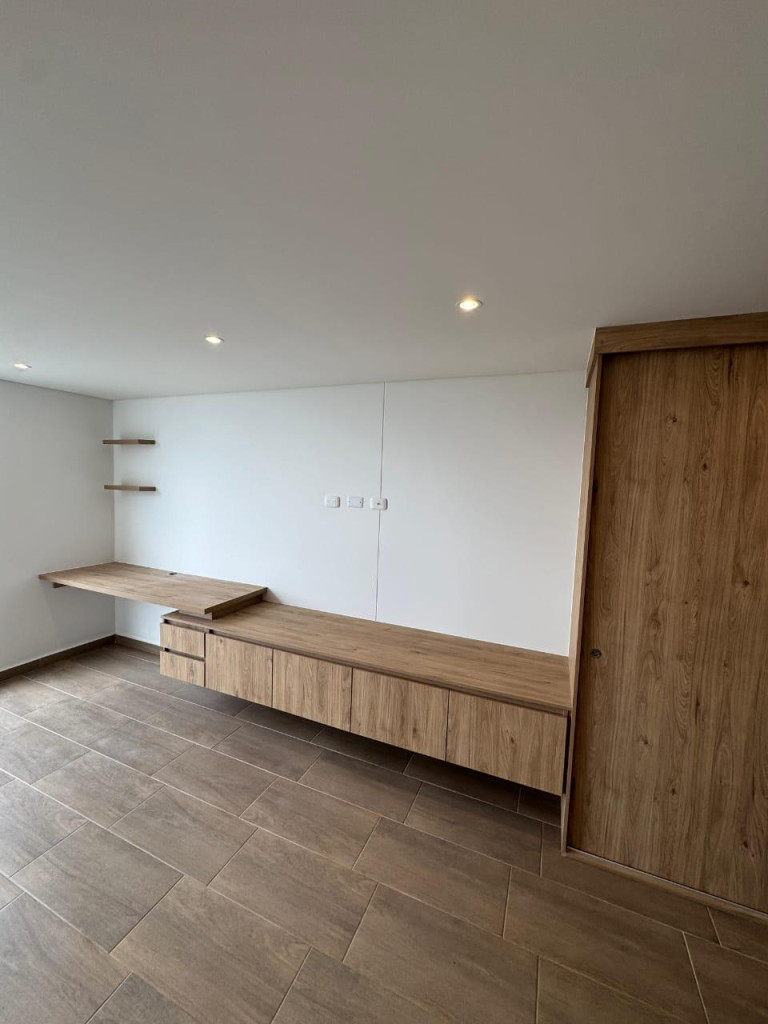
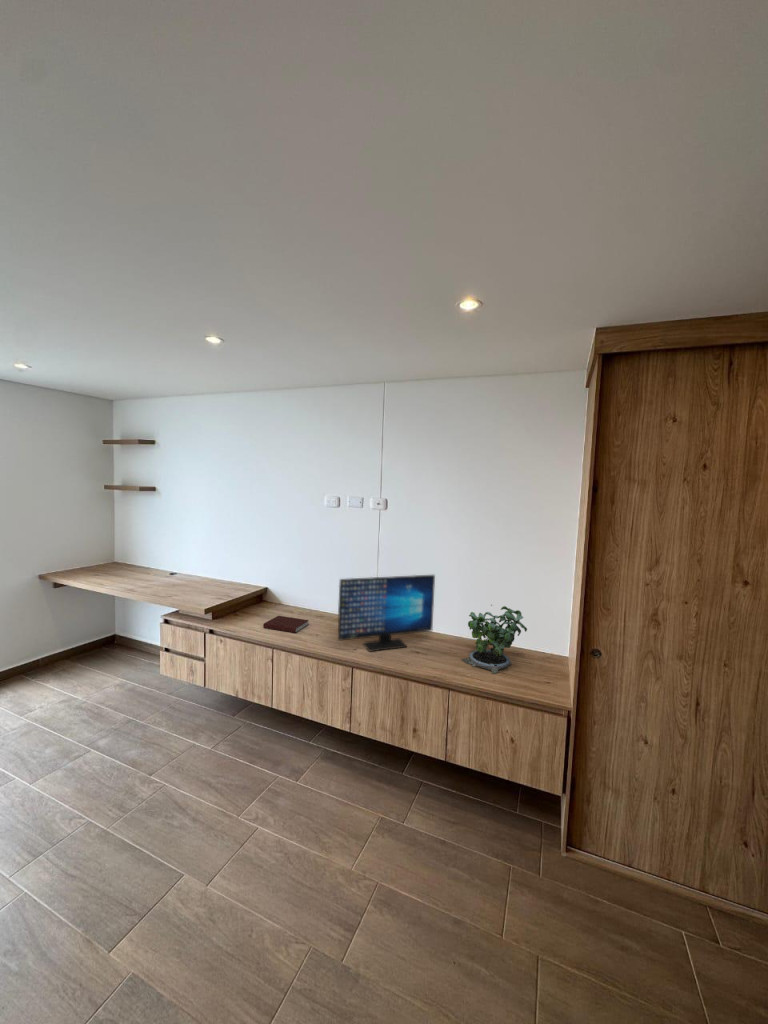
+ computer monitor (385, 610)
+ potted plant (495, 633)
+ notebook (286, 624)
